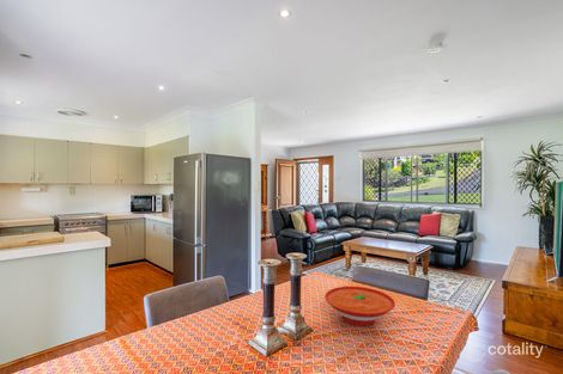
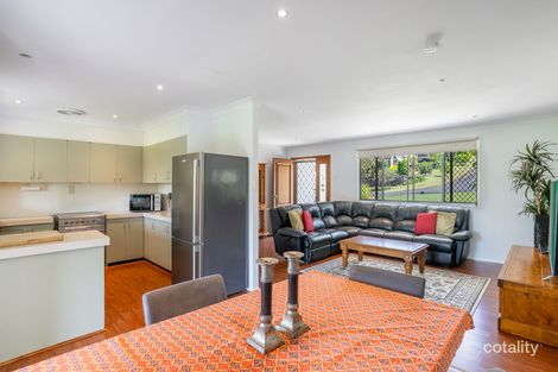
- bowl (358, 307)
